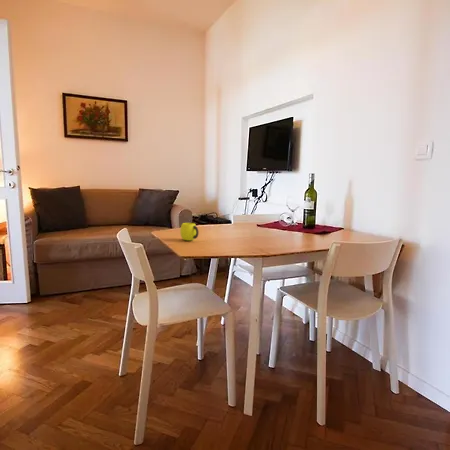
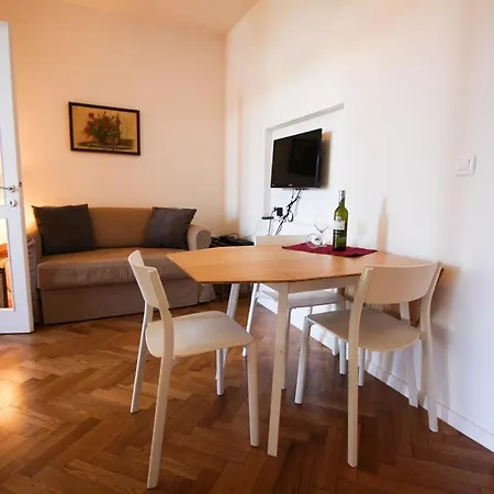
- cup (190, 232)
